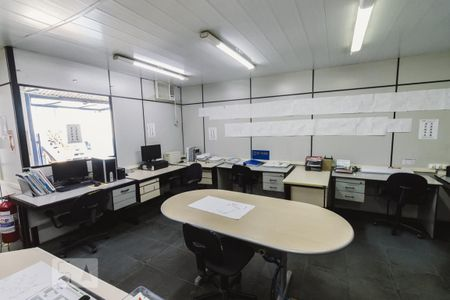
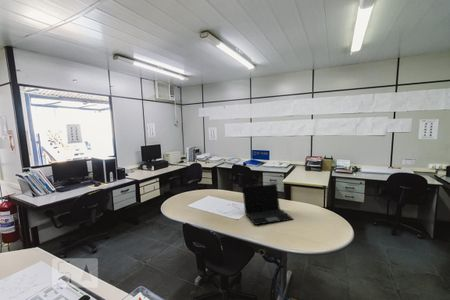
+ laptop (266, 202)
